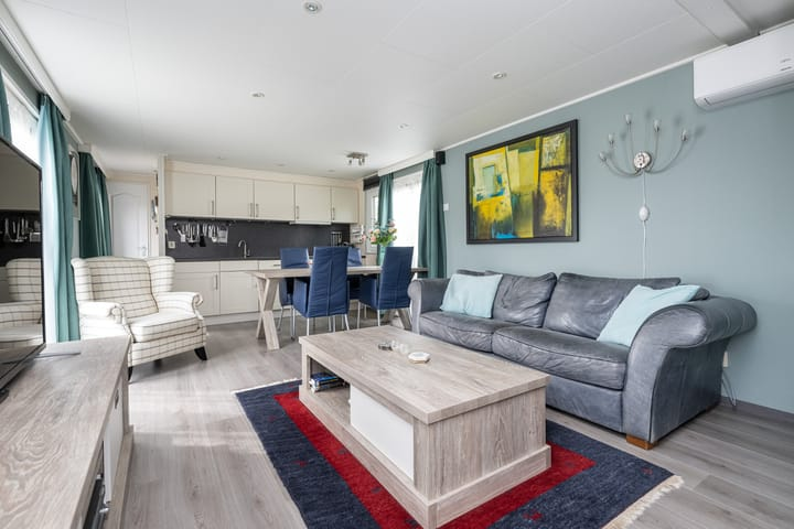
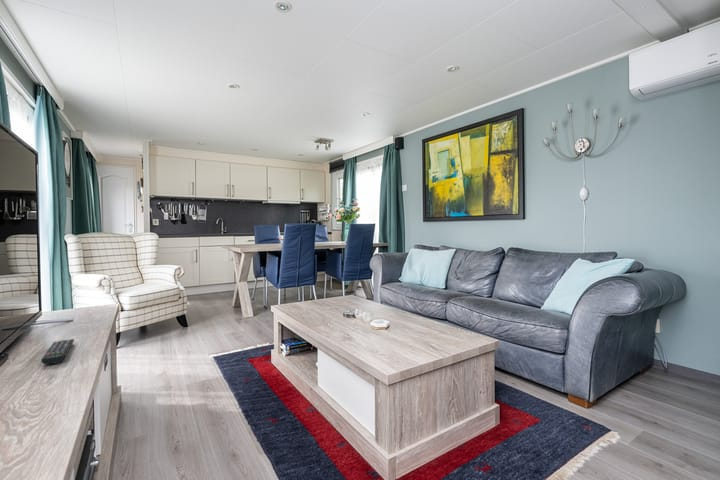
+ remote control (59, 350)
